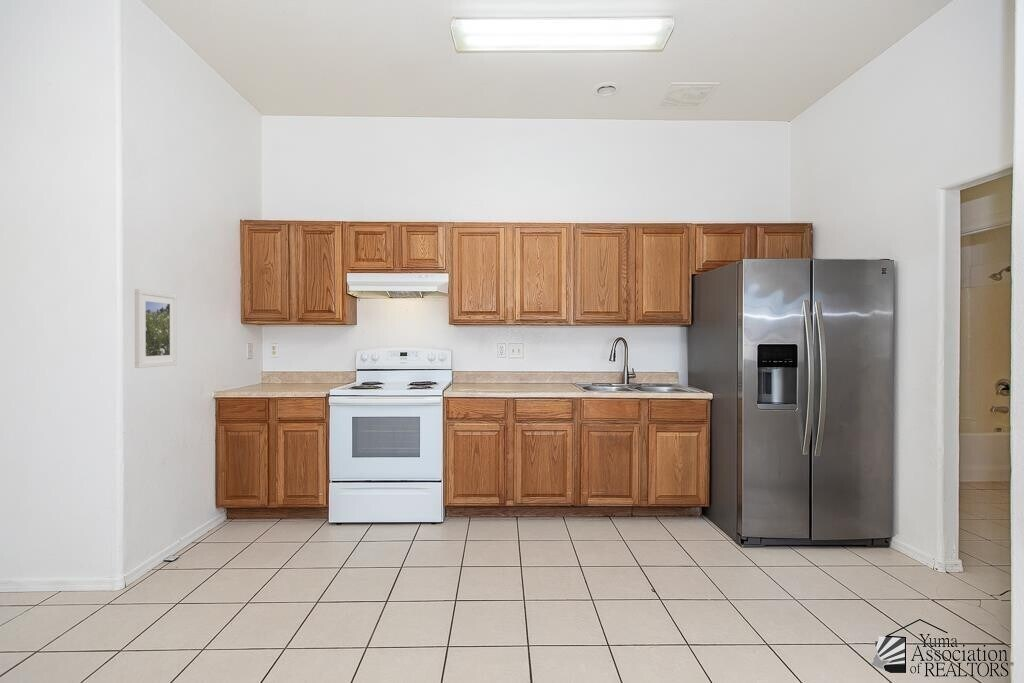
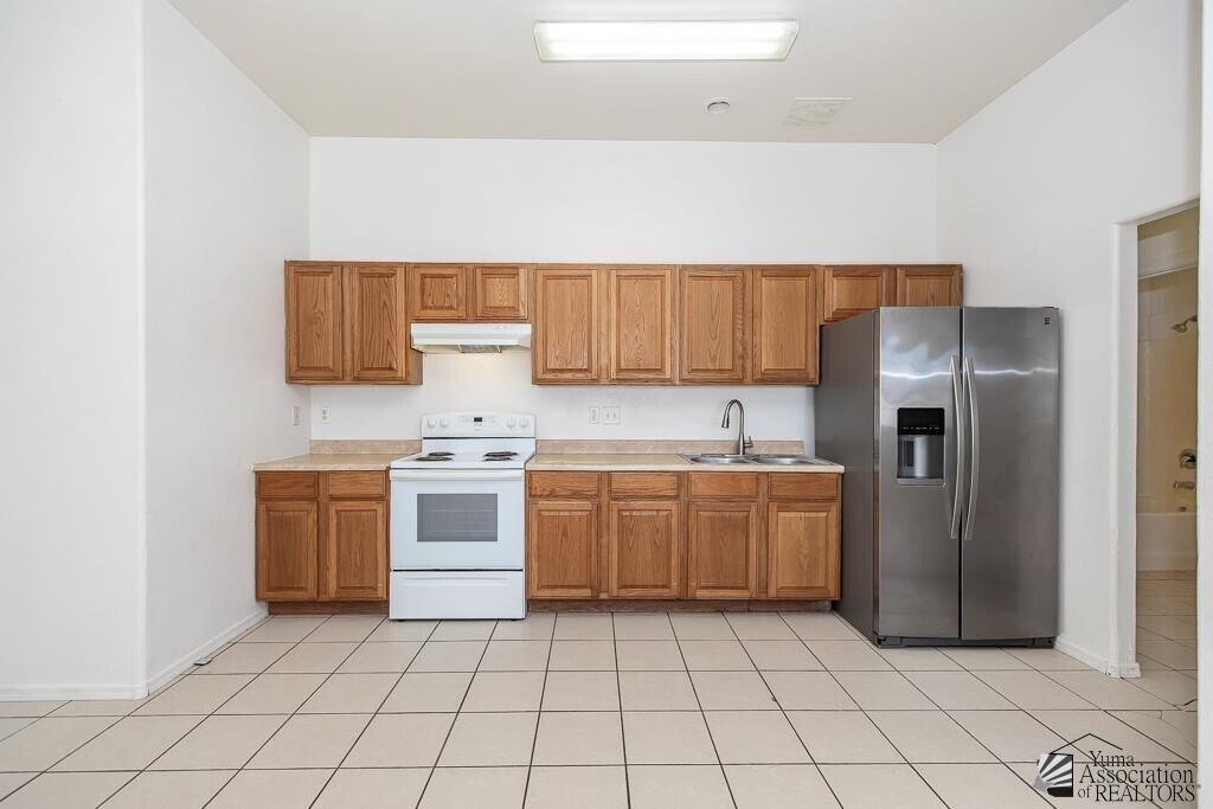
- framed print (157, 329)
